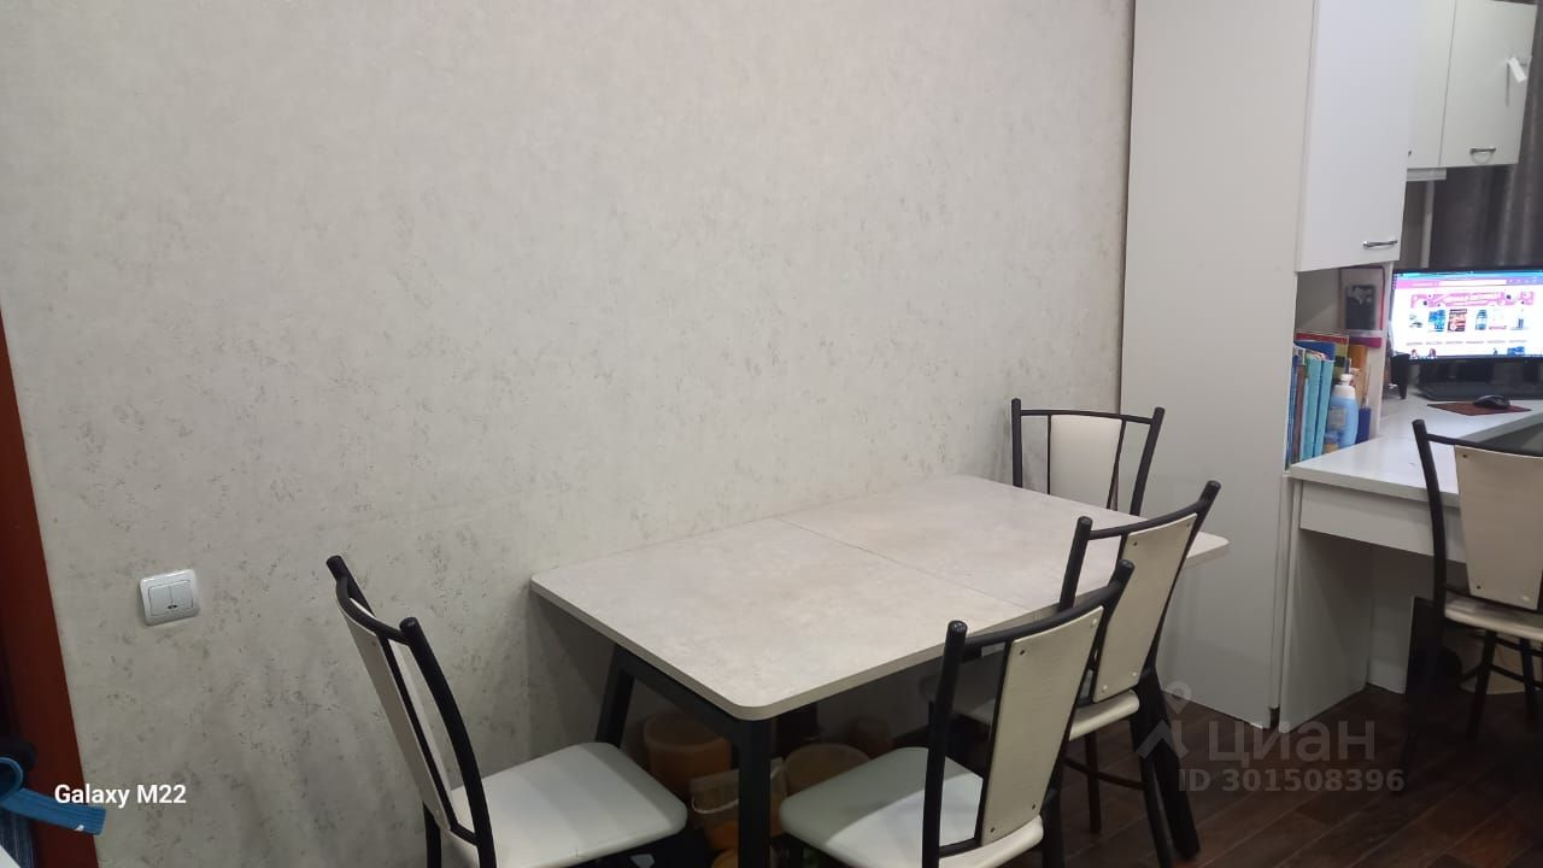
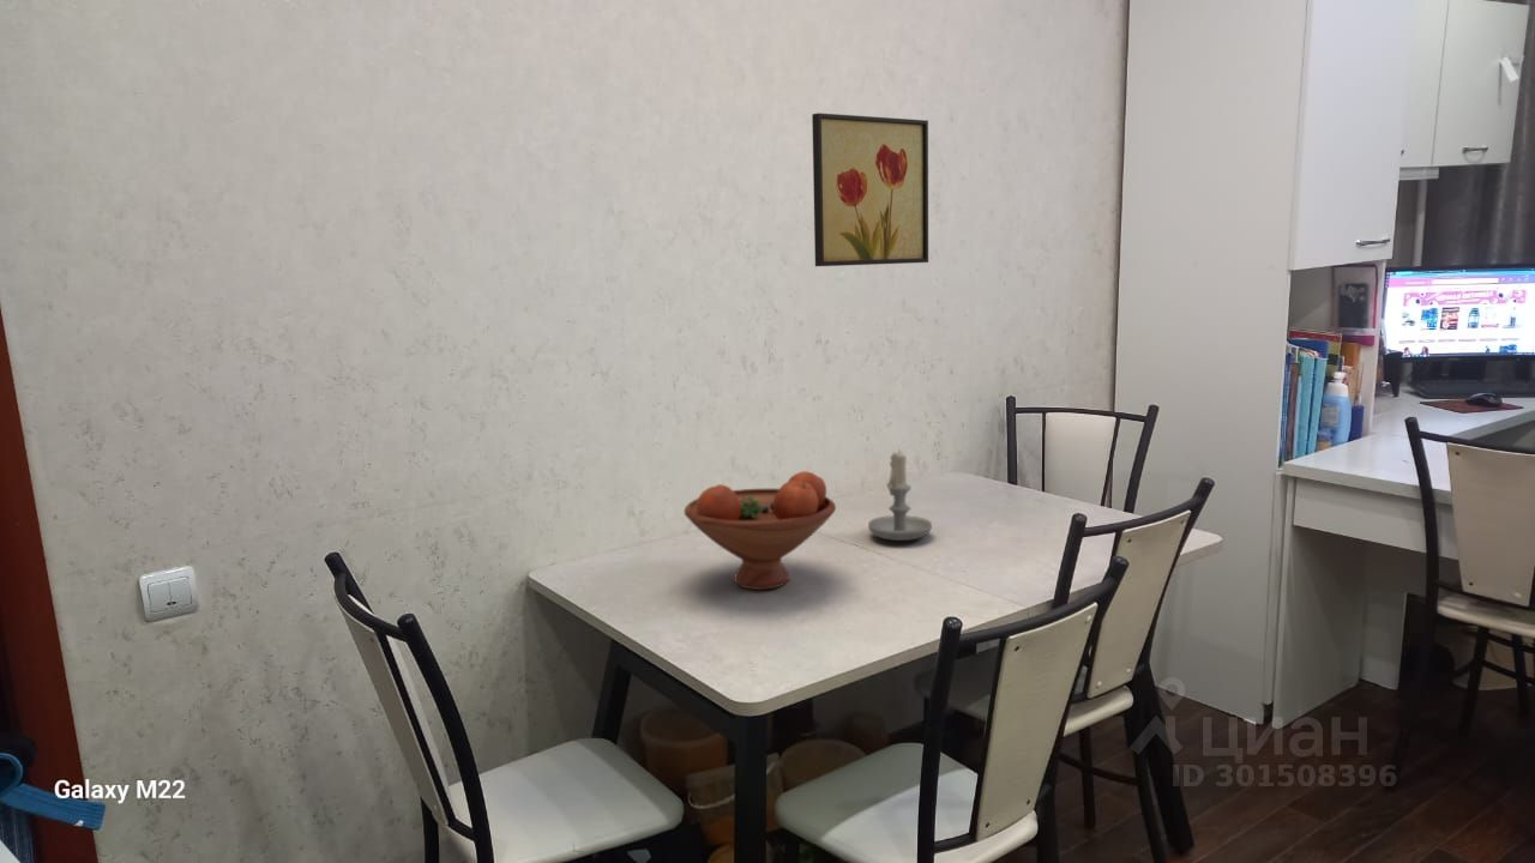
+ fruit bowl (760, 529)
+ wall art (871, 192)
+ candle (899, 493)
